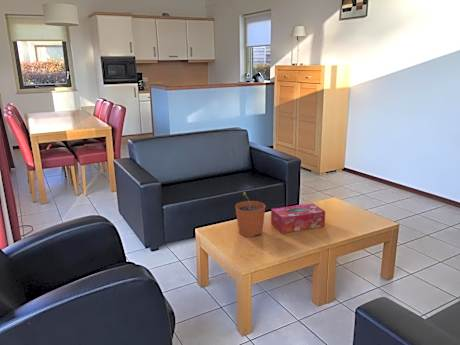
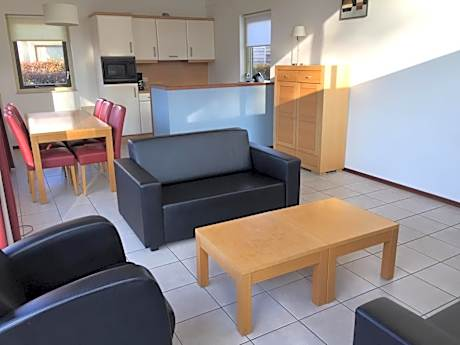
- plant pot (250, 212)
- tissue box (297, 217)
